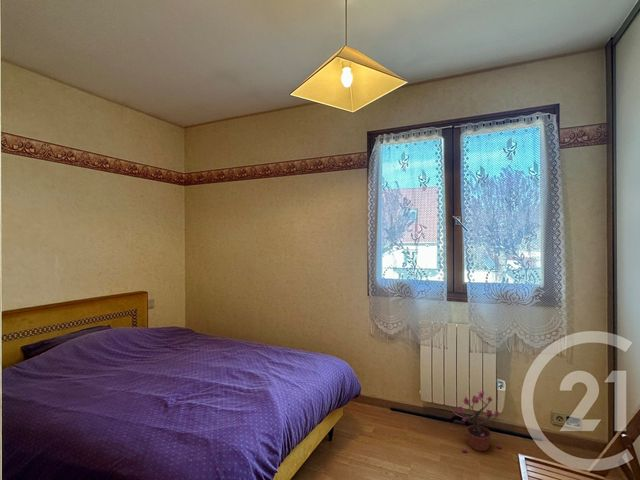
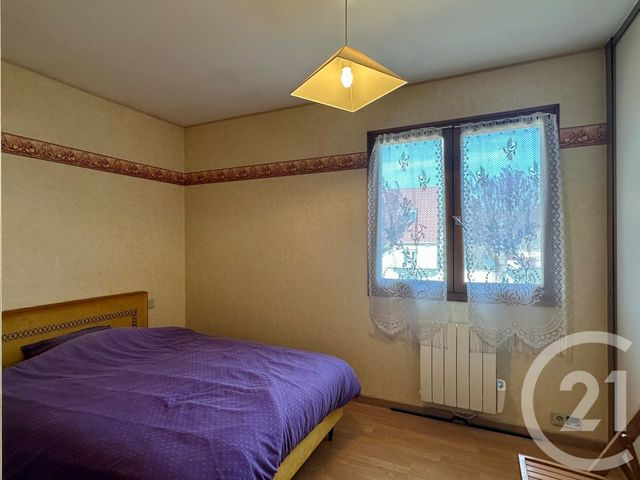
- potted plant (476, 420)
